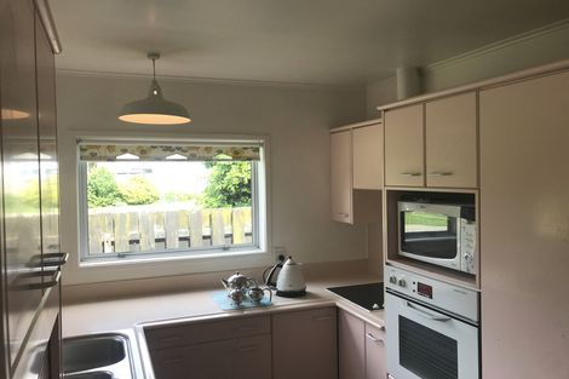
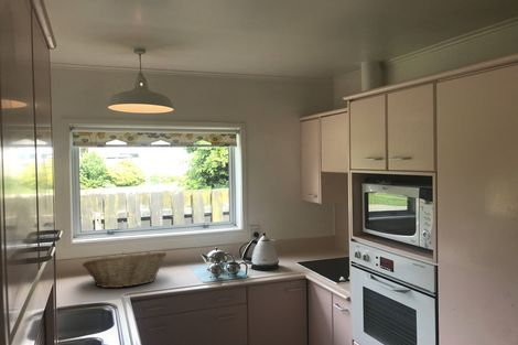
+ fruit basket (126, 266)
